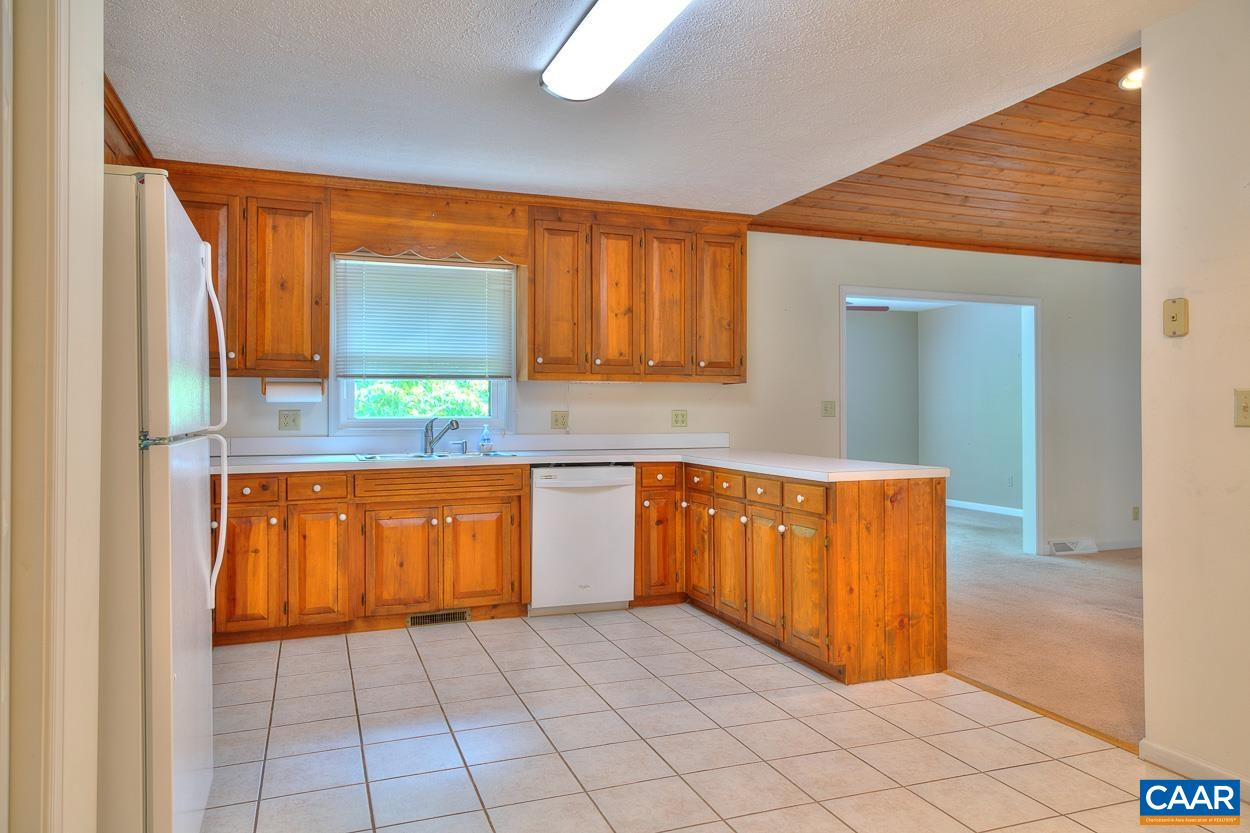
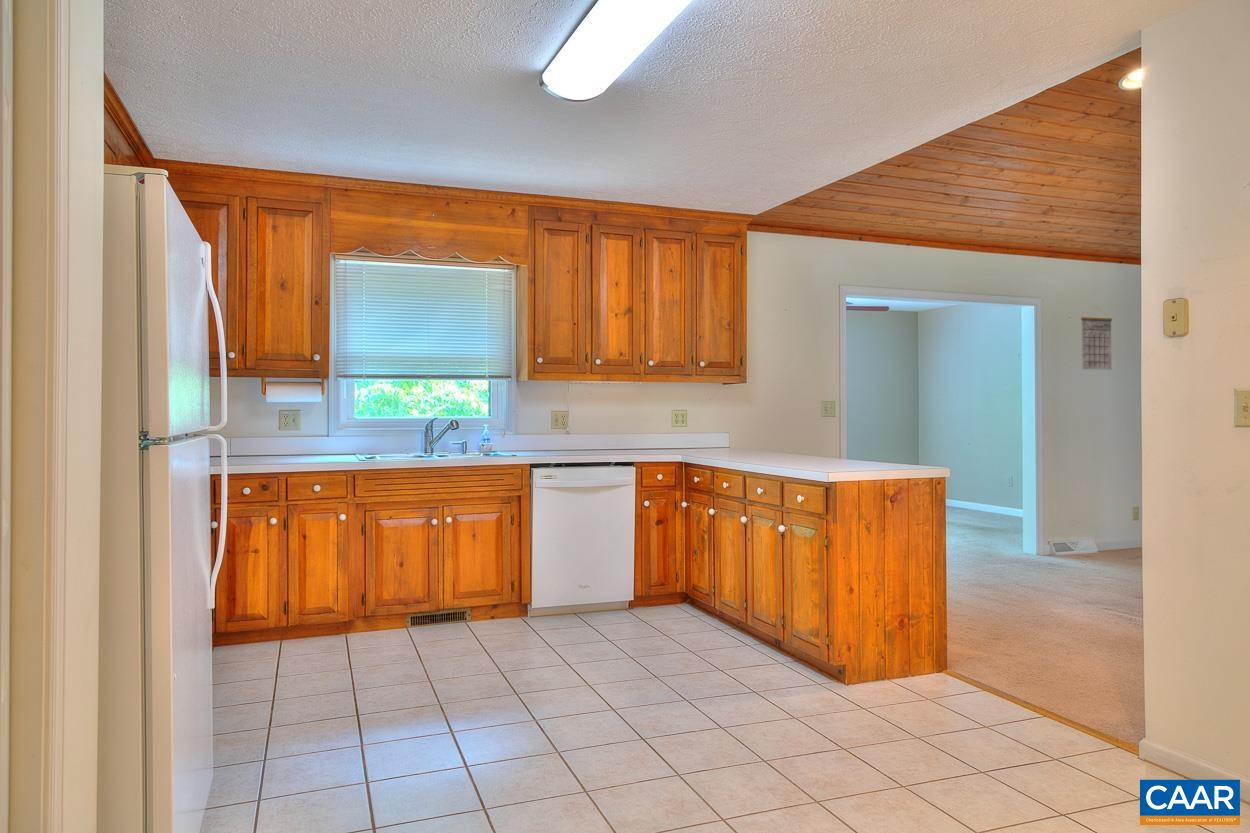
+ calendar (1096, 337)
